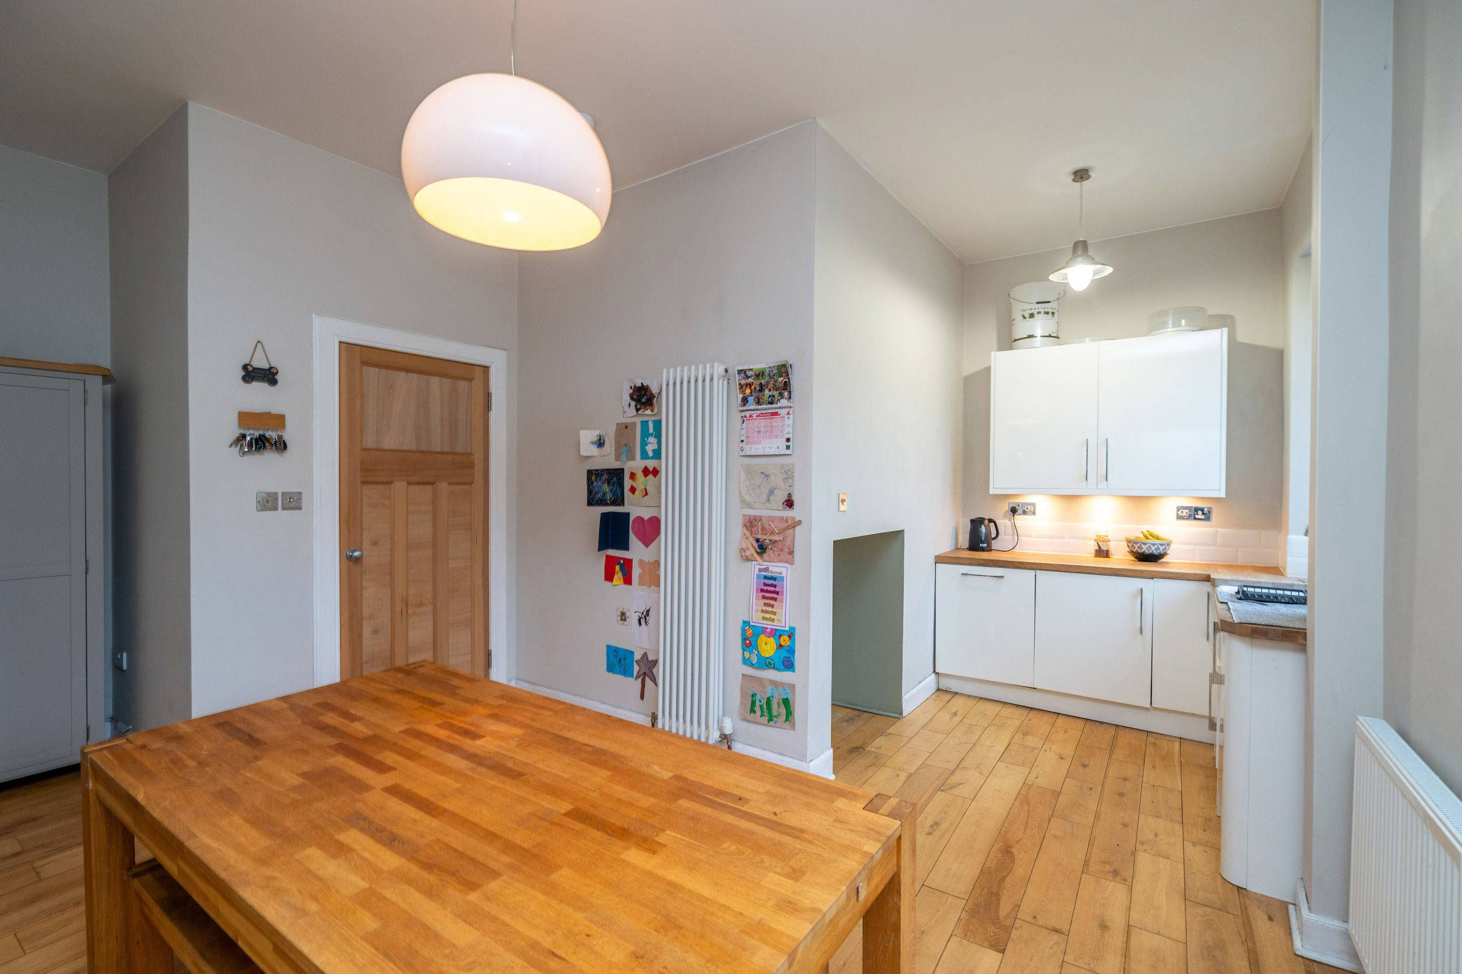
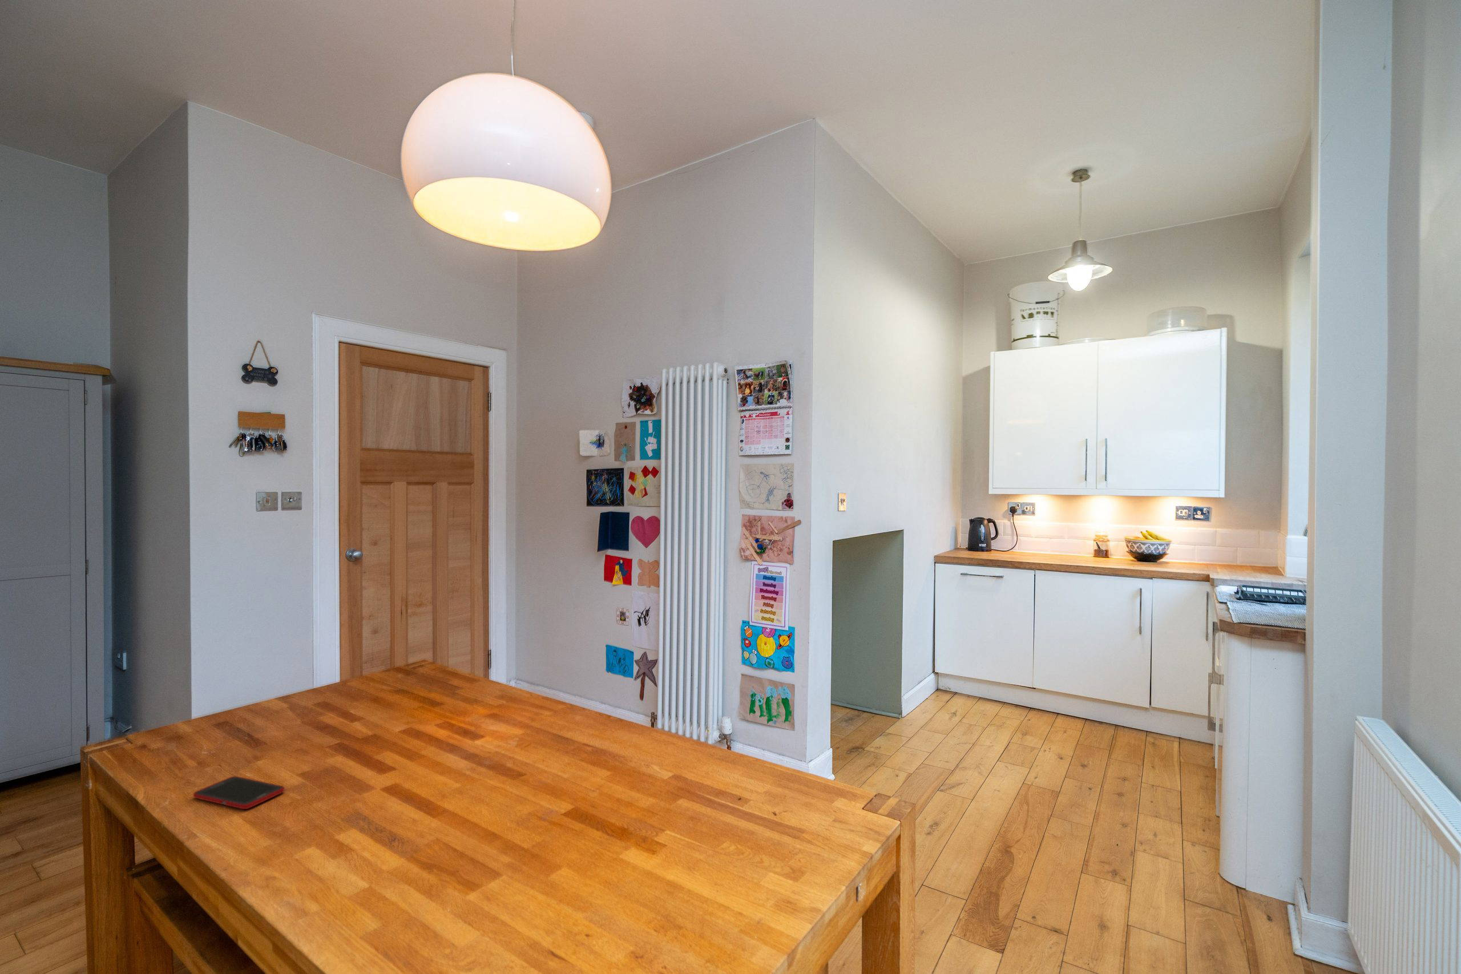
+ cell phone (239, 792)
